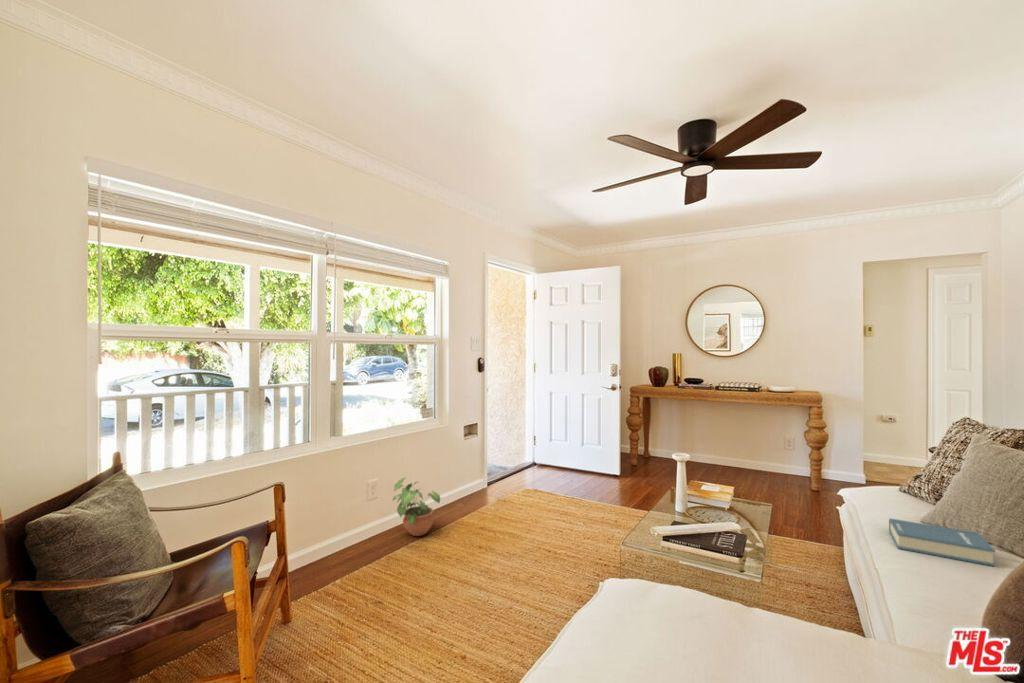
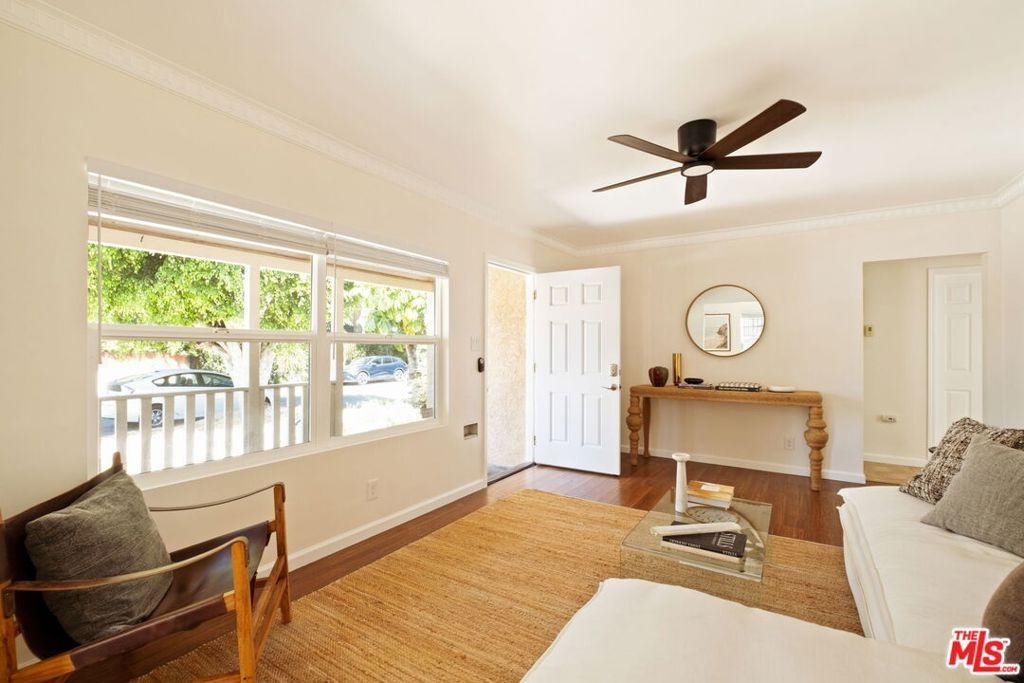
- potted plant (412, 505)
- hardback book (937, 539)
